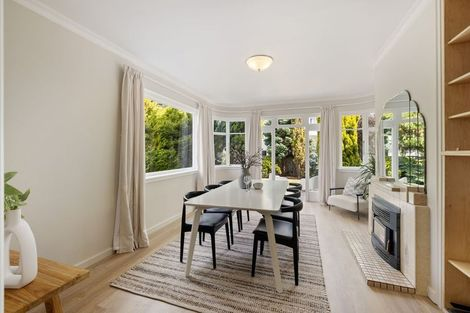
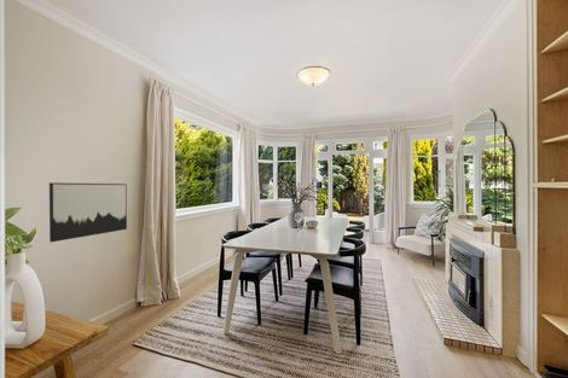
+ wall art (93, 209)
